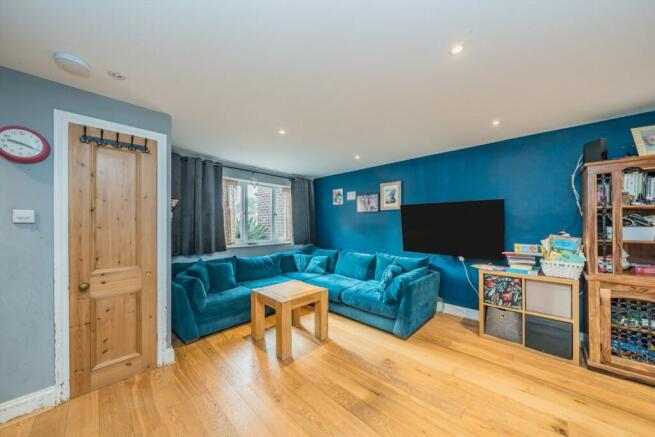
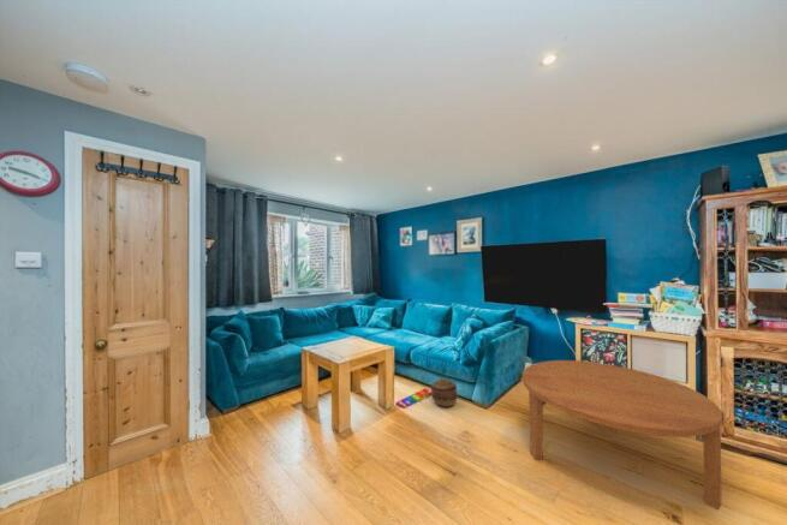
+ coffee table (607, 419)
+ knob puzzle (415, 396)
+ basket (443, 390)
